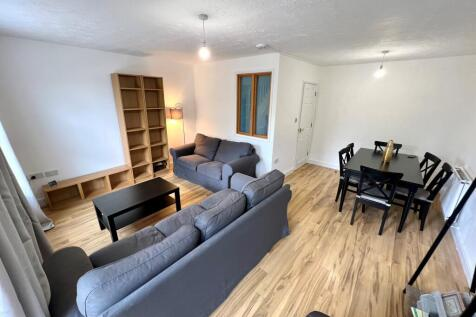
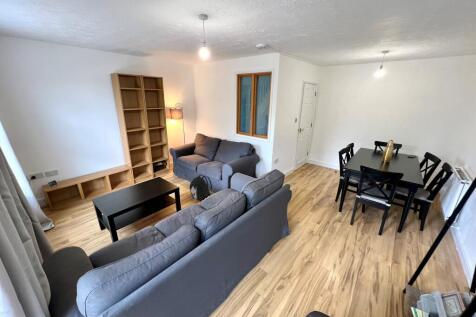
+ backpack (201, 186)
